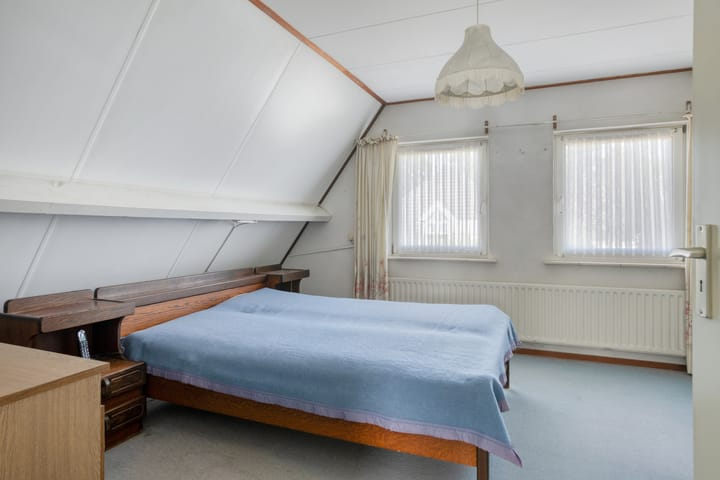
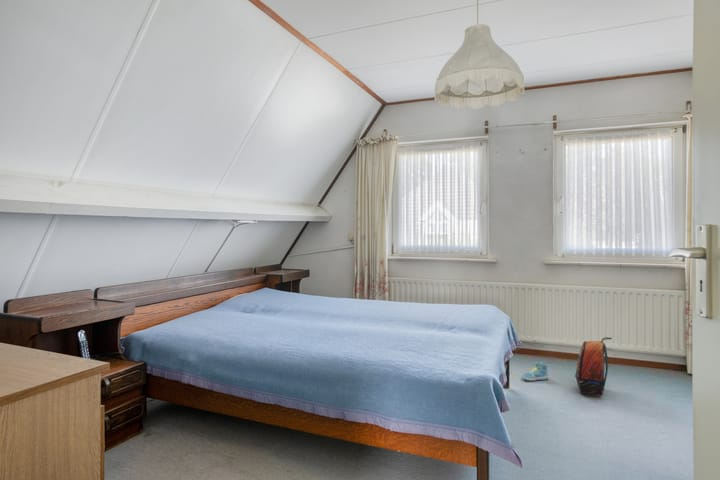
+ sneaker (534, 369)
+ backpack (593, 364)
